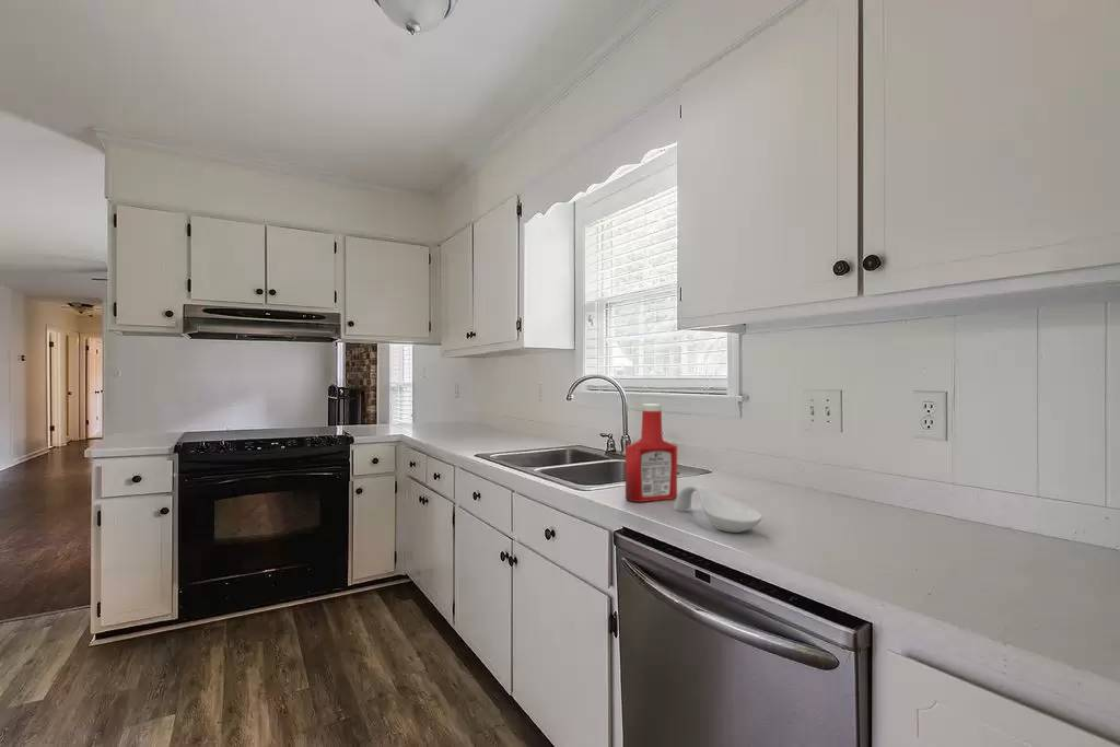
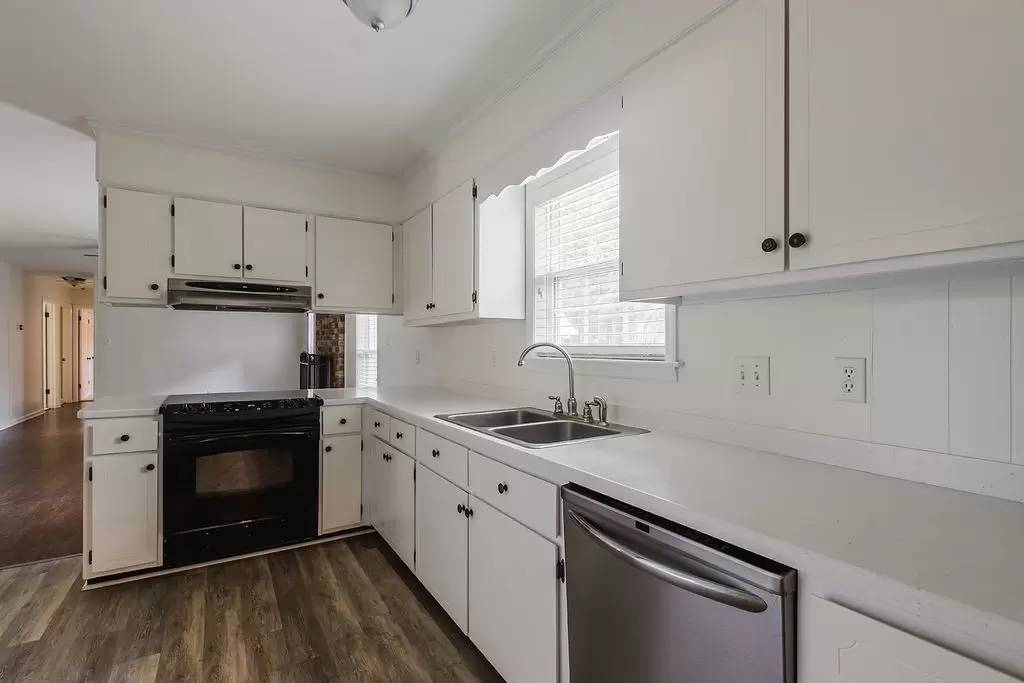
- spoon rest (713, 505)
- soap bottle (651, 451)
